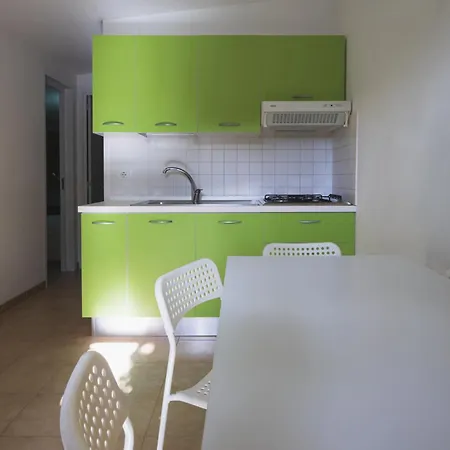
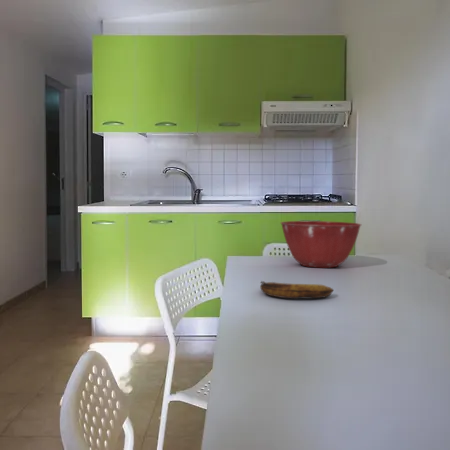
+ mixing bowl (319, 243)
+ banana (294, 288)
